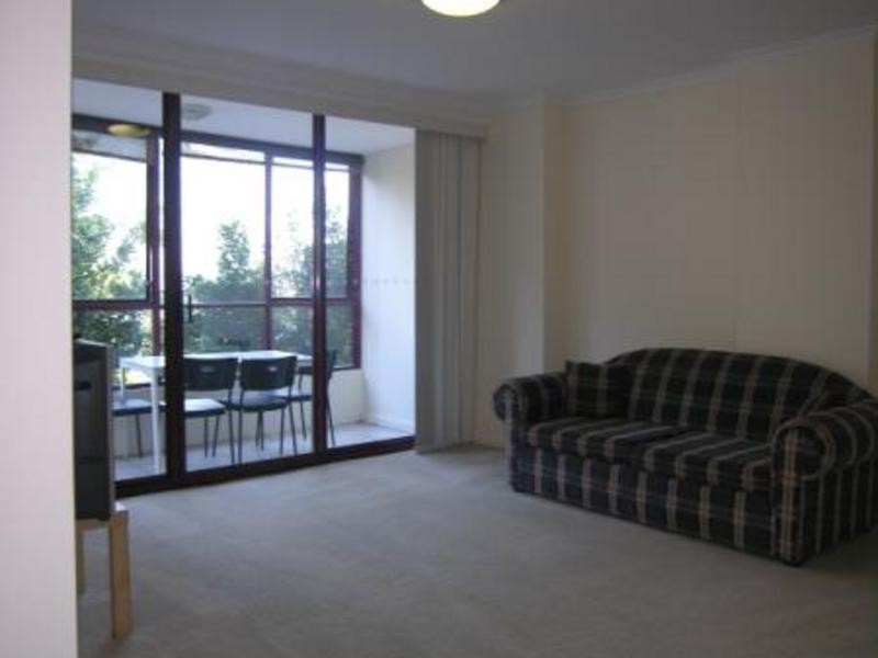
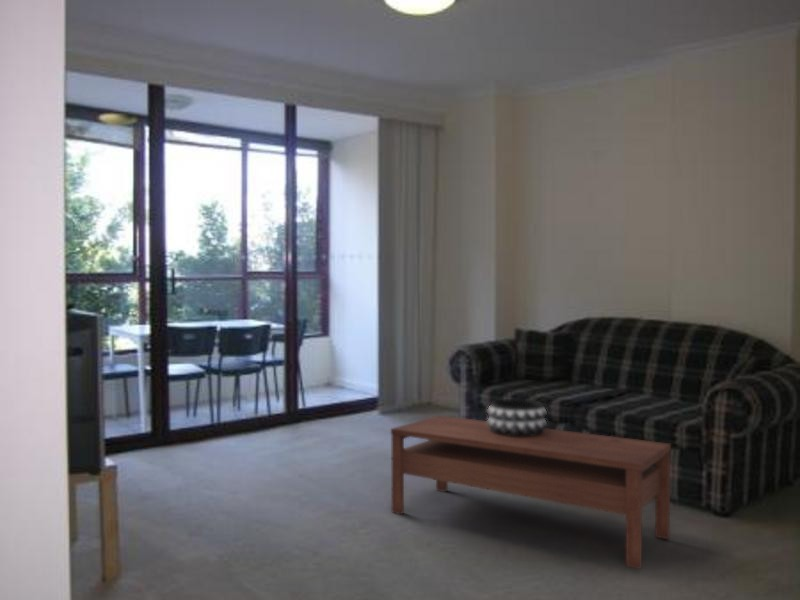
+ decorative bowl (516, 416)
+ coffee table (523, 480)
